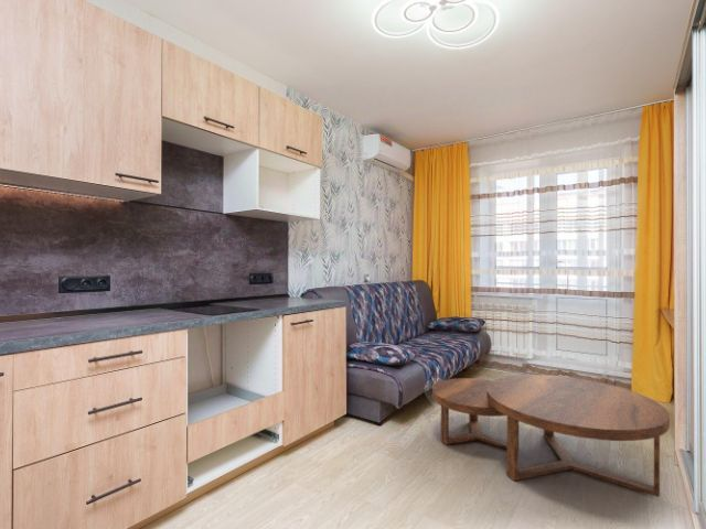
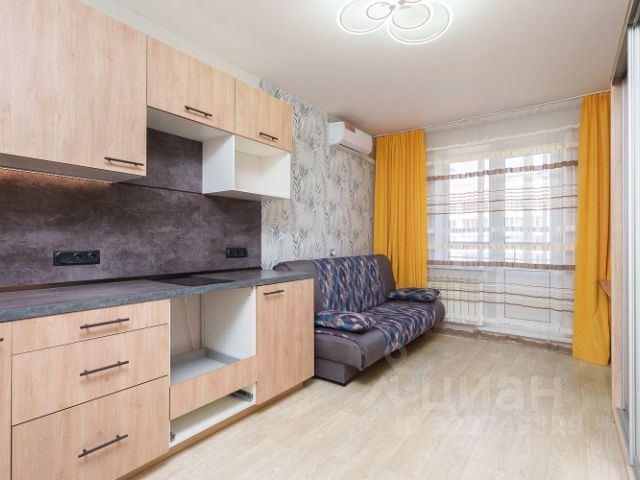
- coffee table (532, 421)
